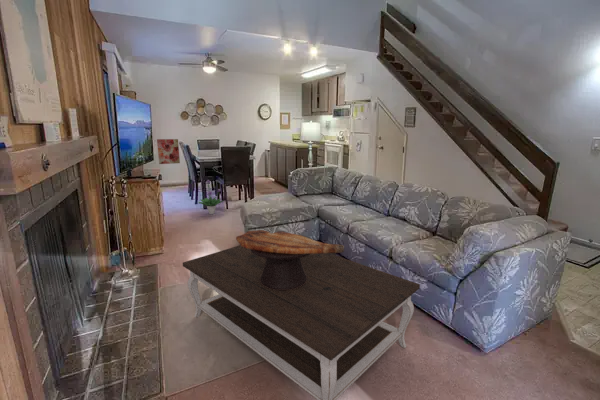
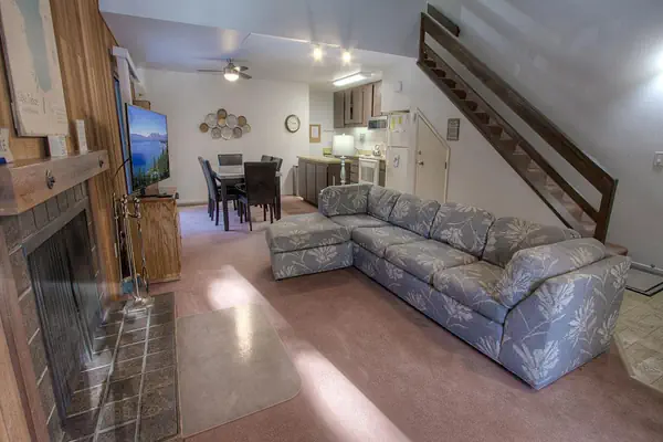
- potted plant (210, 197)
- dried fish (287, 260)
- coffee table (292, 302)
- wall art (168, 151)
